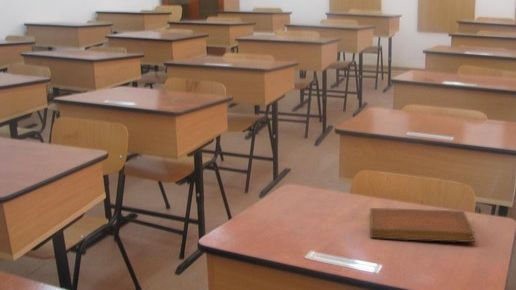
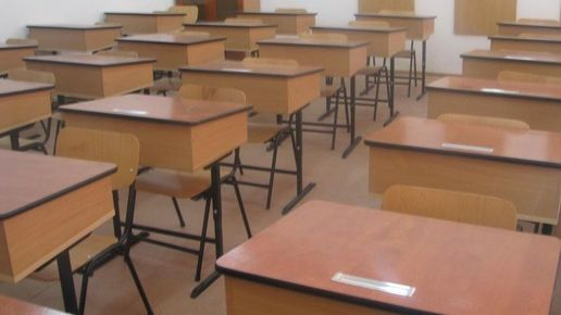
- notebook (418, 223)
